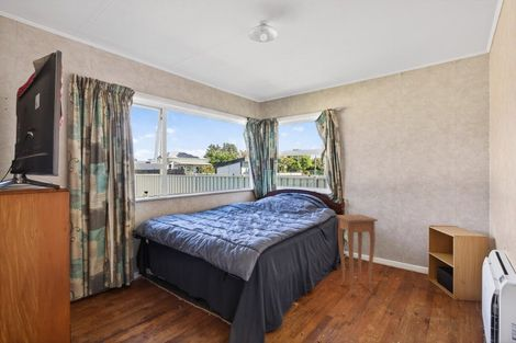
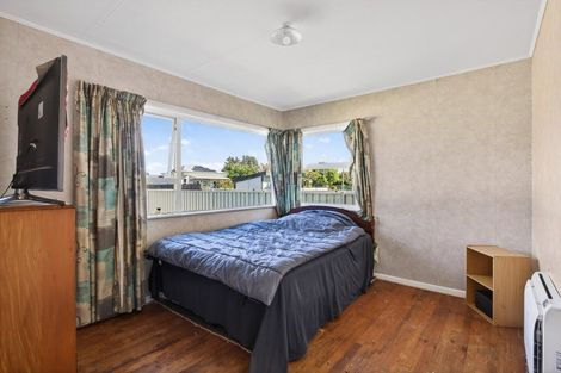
- side table (358, 253)
